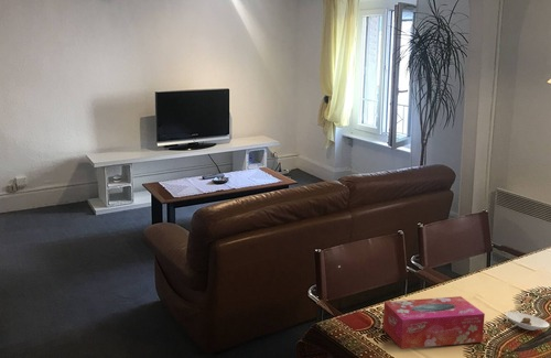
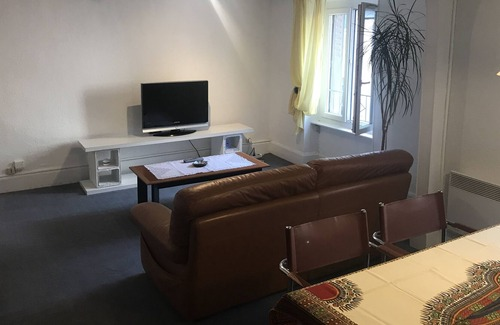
- tissue box (432, 321)
- saucer (526, 322)
